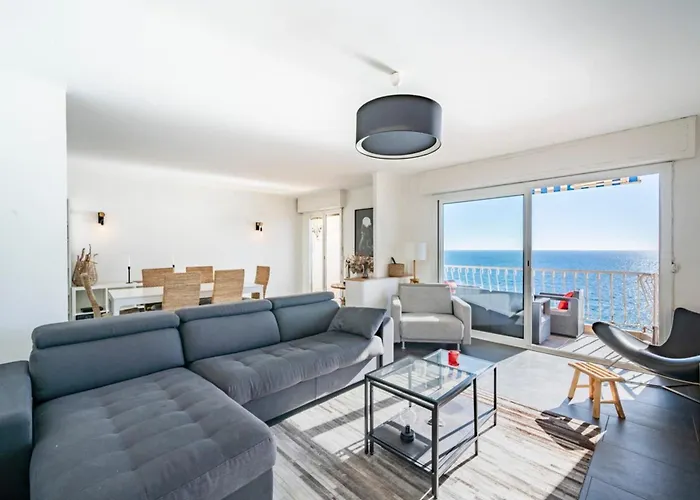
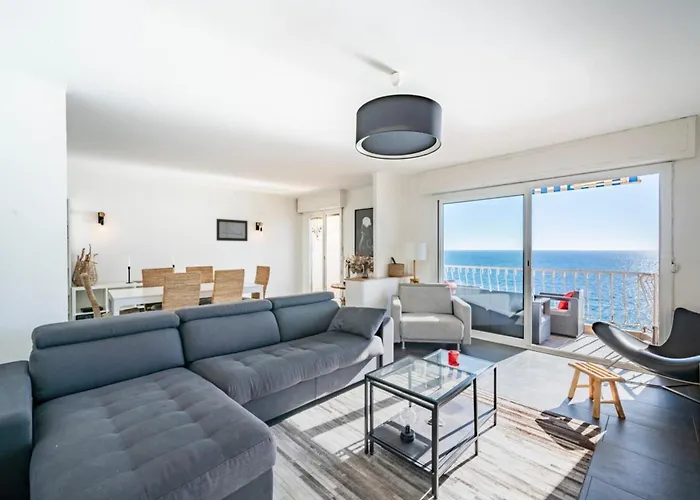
+ wall art (232, 230)
